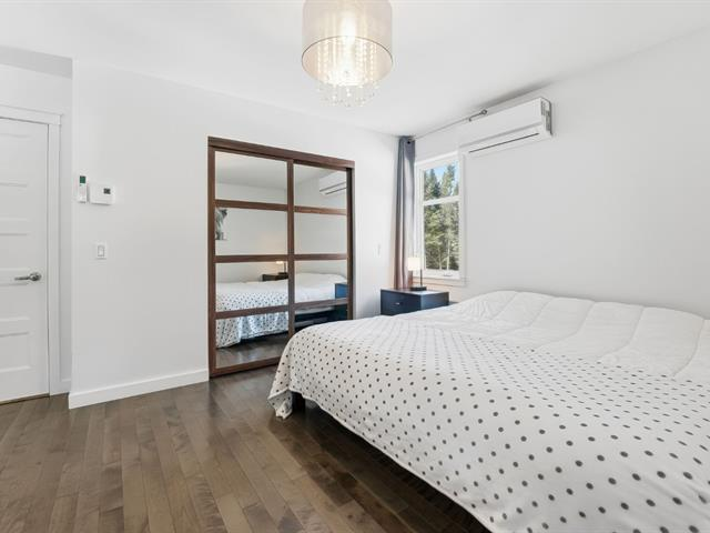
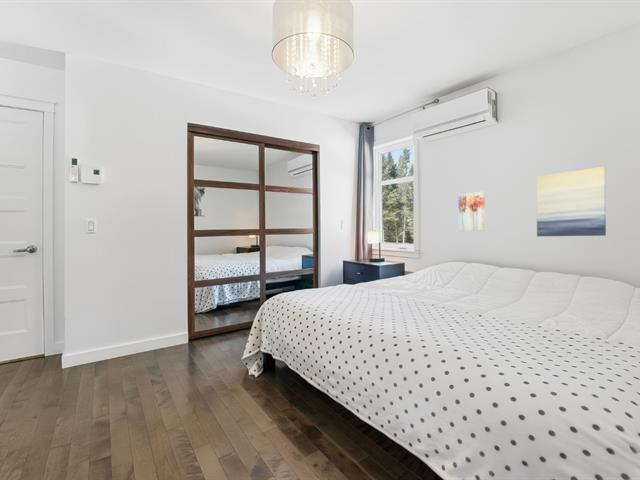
+ wall art (568, 204)
+ wall art (471, 212)
